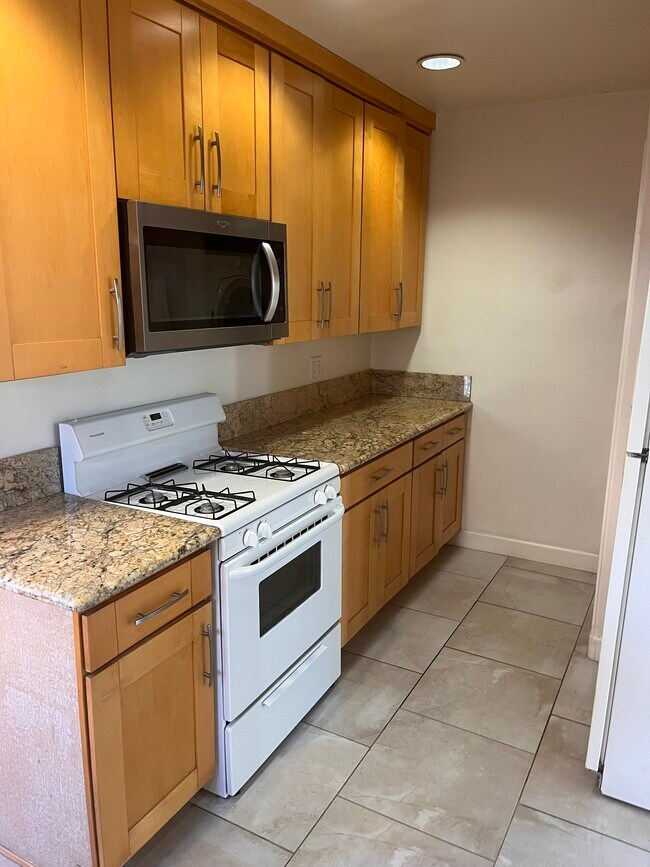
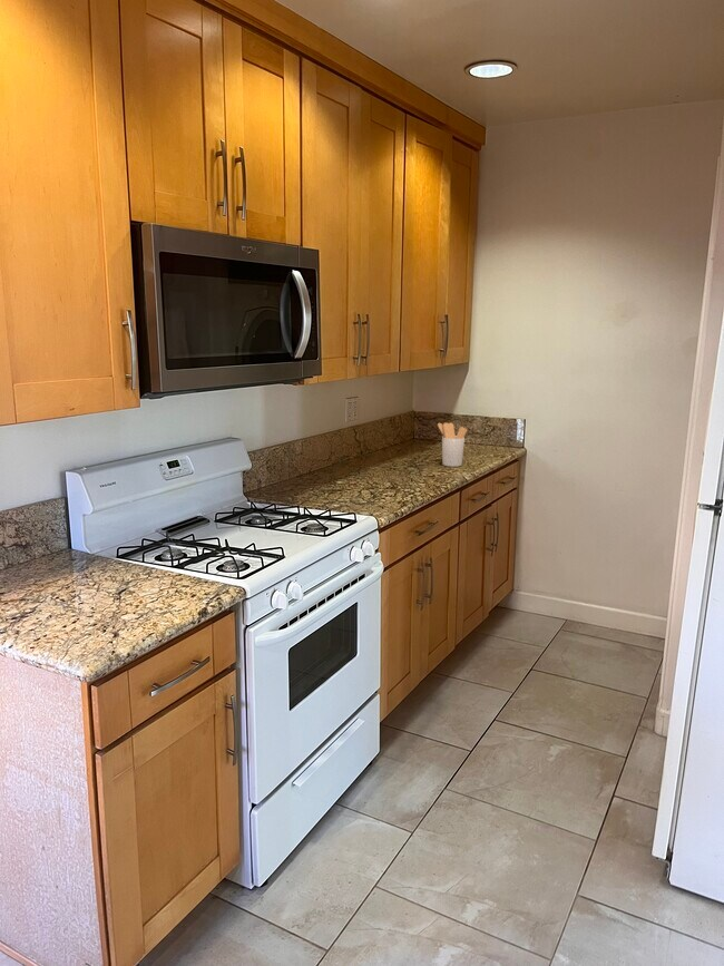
+ utensil holder (450, 442)
